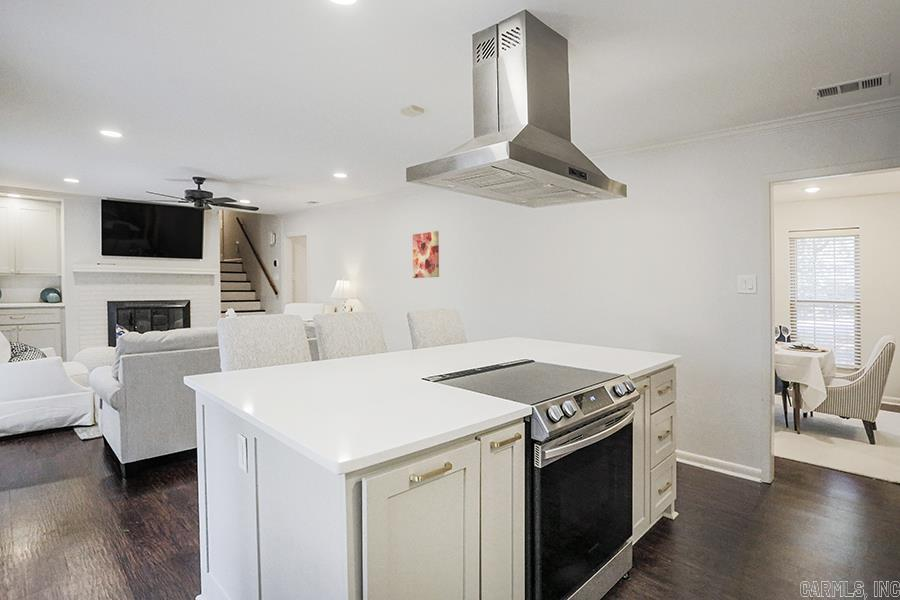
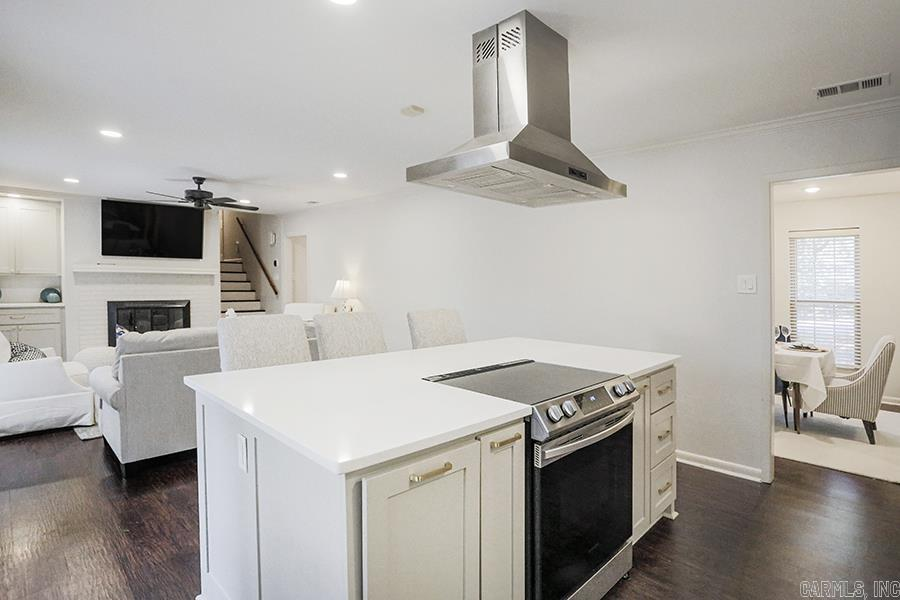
- wall art (425, 255)
